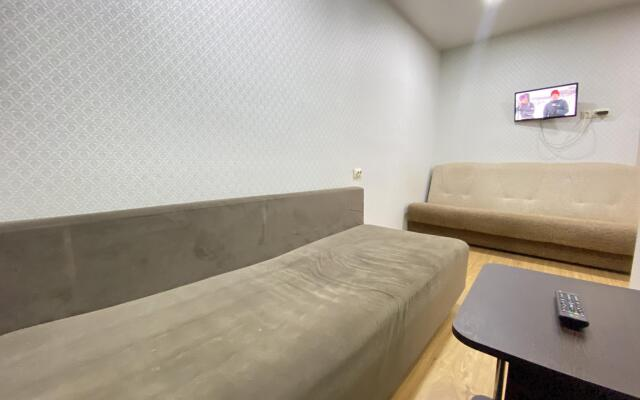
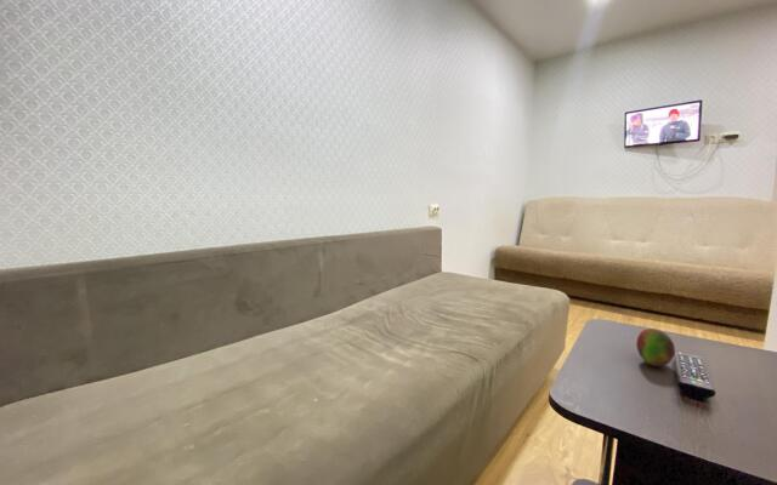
+ fruit (654, 347)
